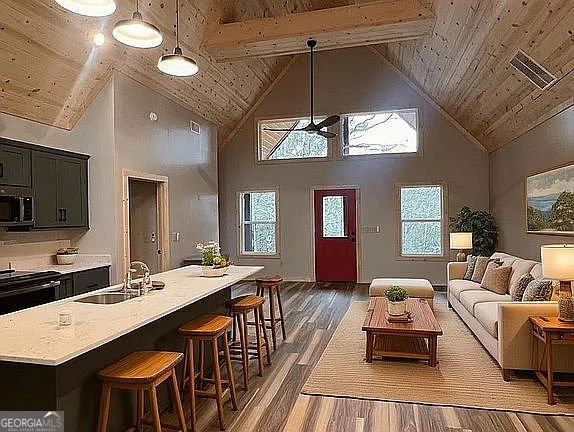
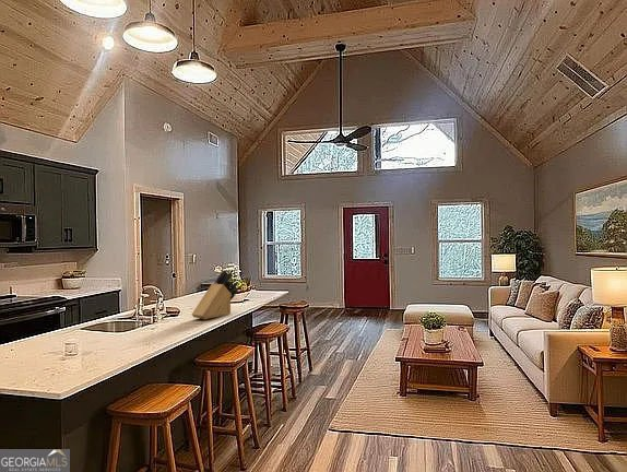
+ knife block (216, 293)
